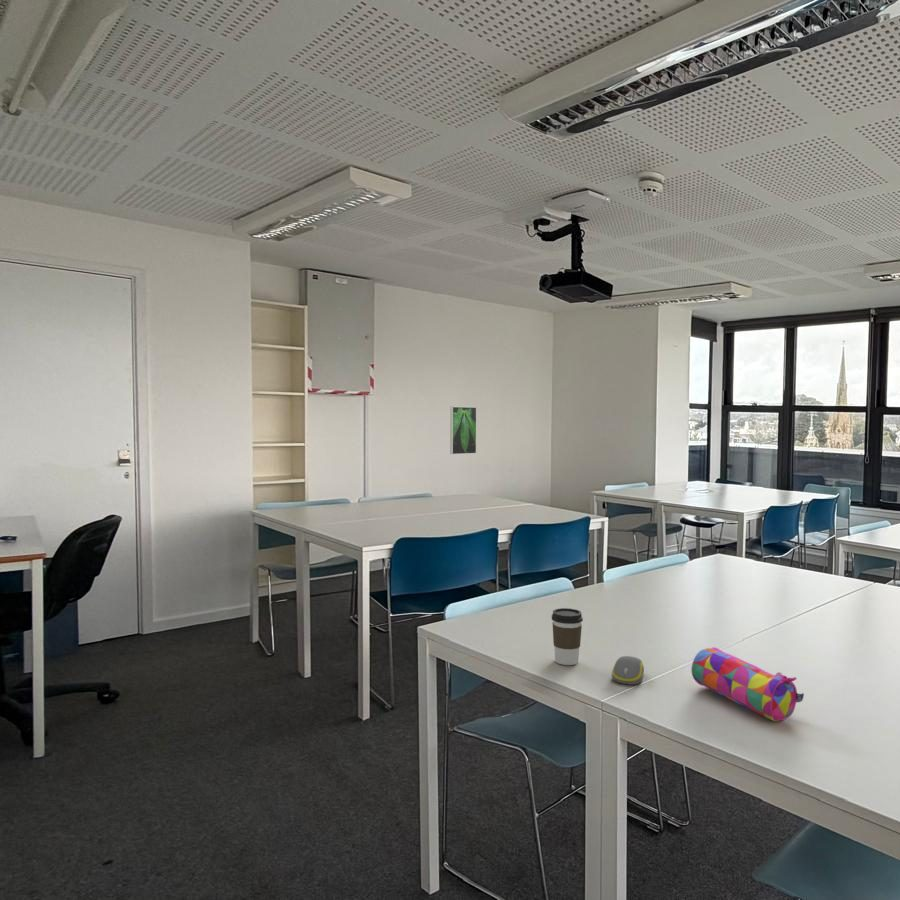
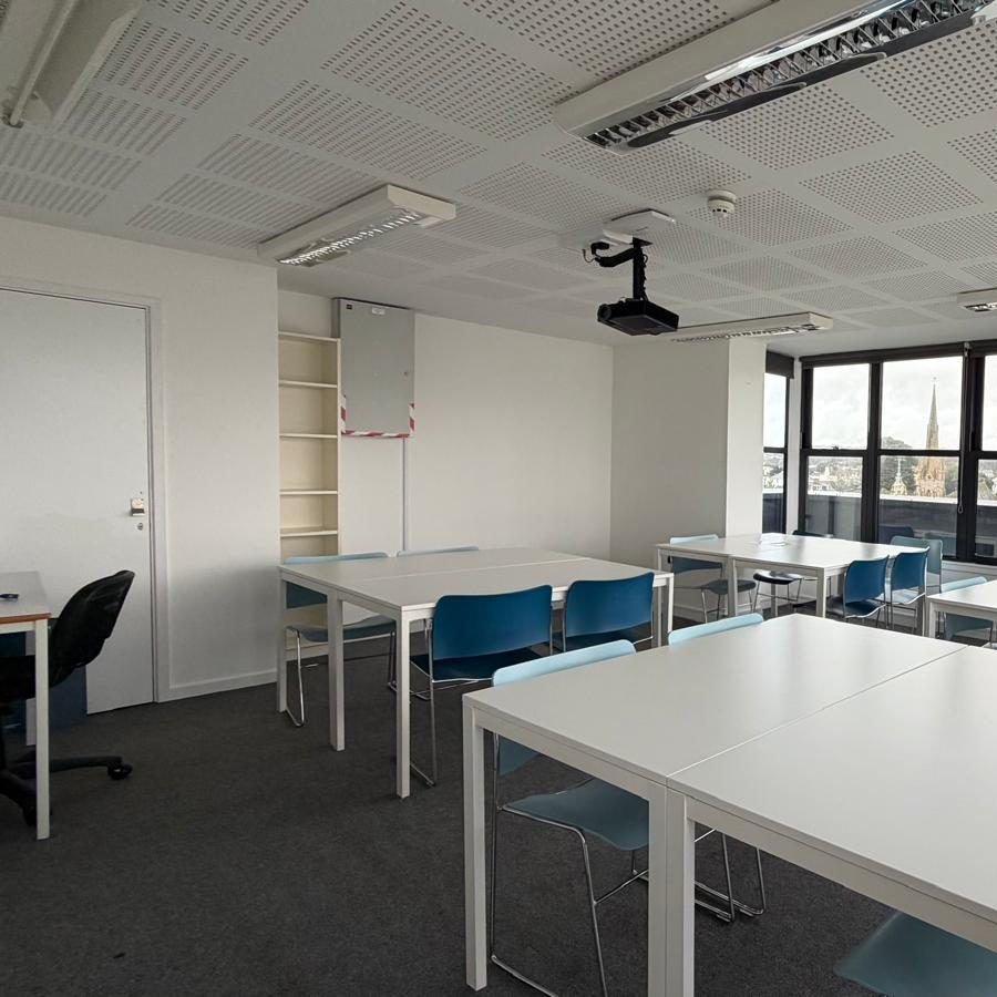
- pencil case (744, 681)
- computer mouse (628, 668)
- coffee cup (566, 636)
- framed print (463, 430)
